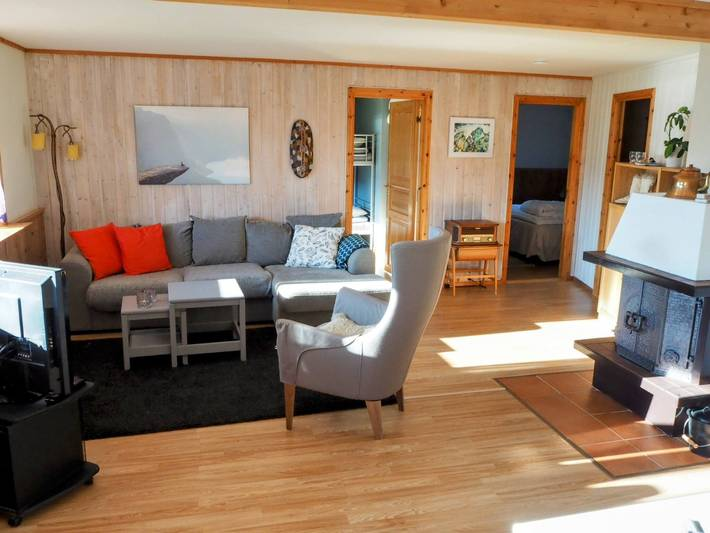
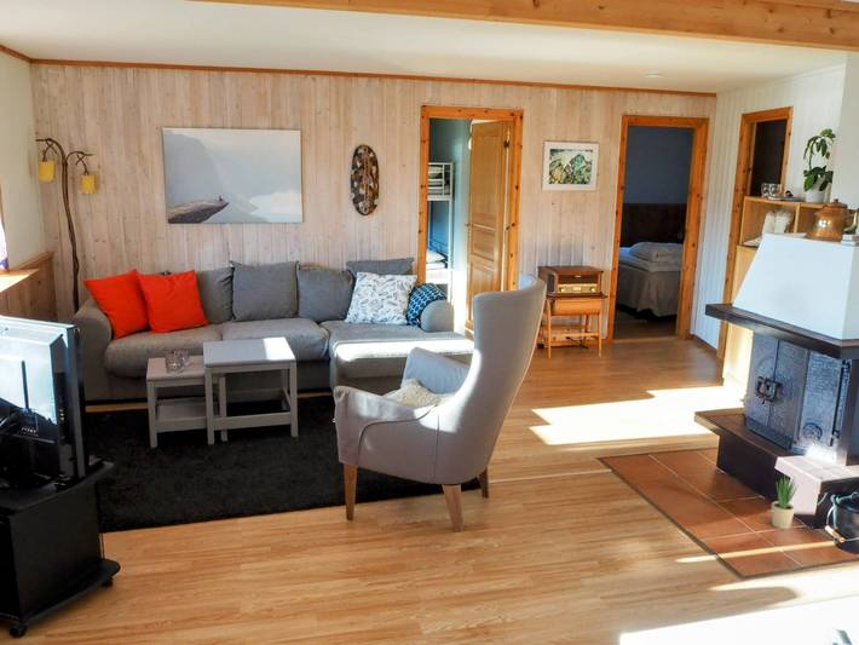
+ potted plant (785, 497)
